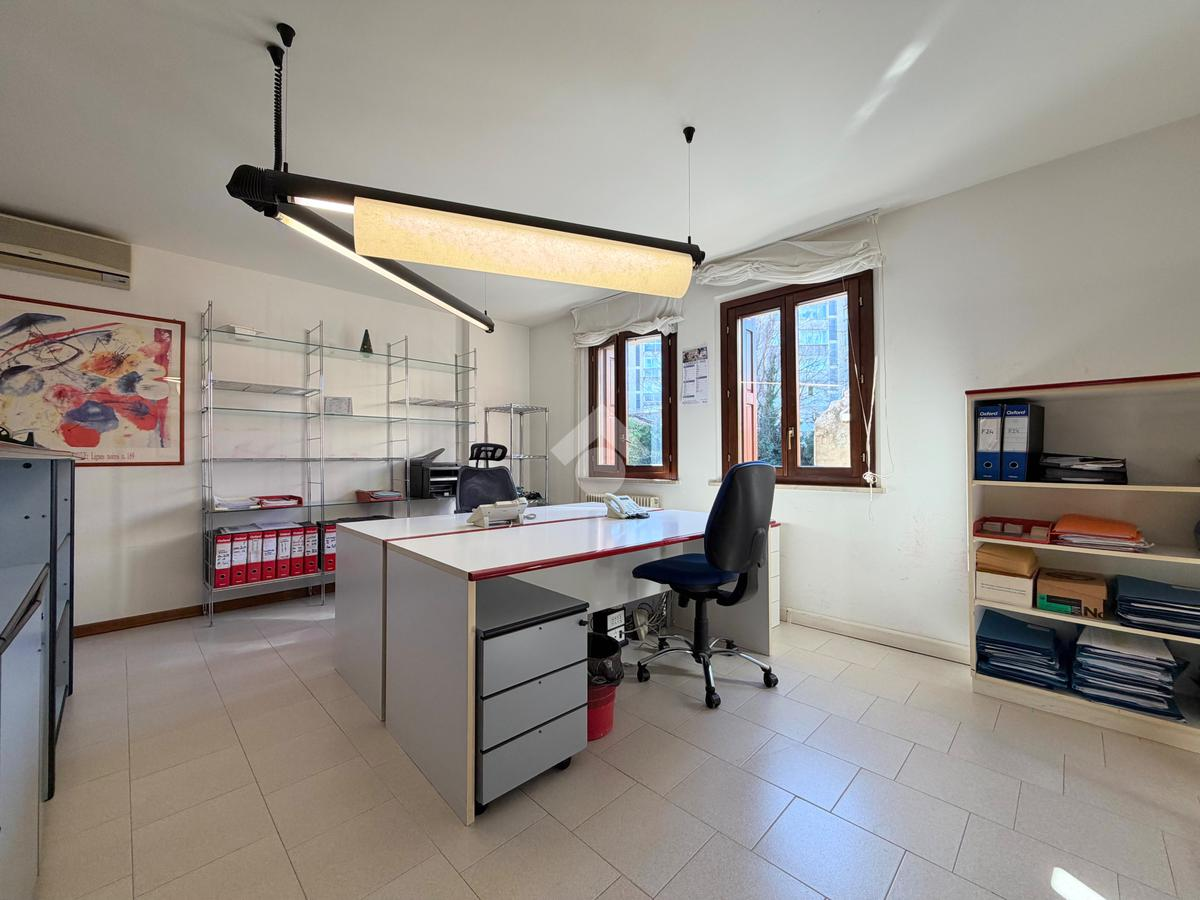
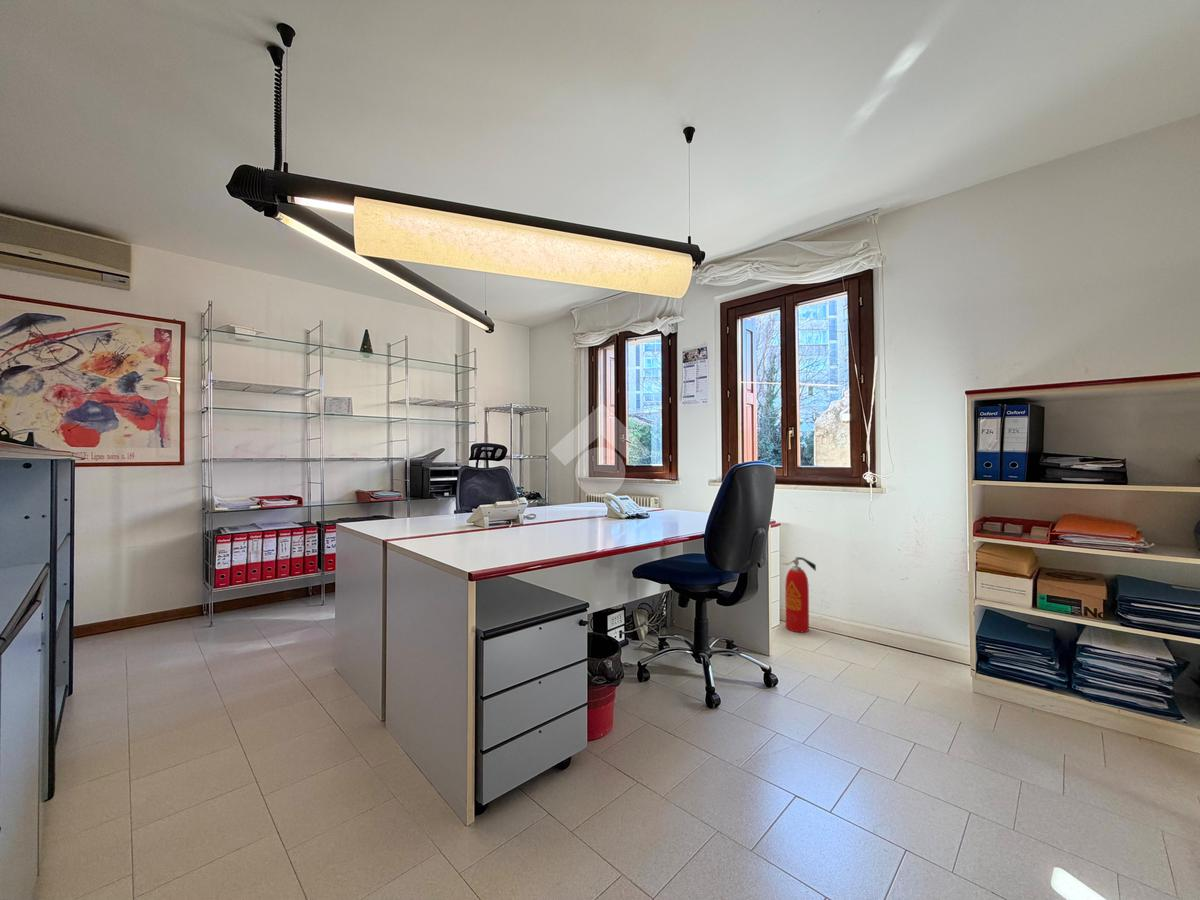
+ fire extinguisher (798, 593)
